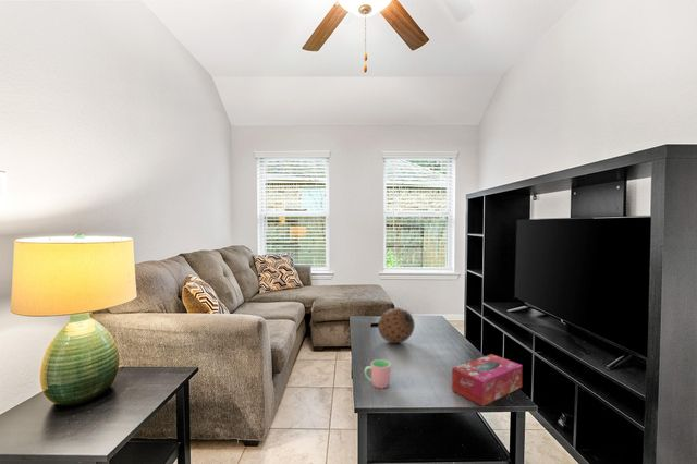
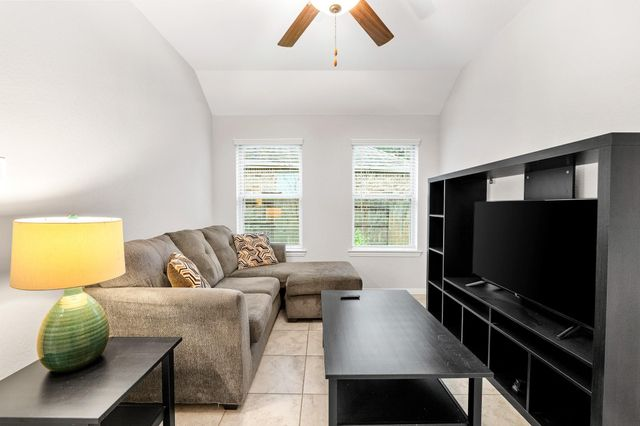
- cup (377, 374)
- decorative ball (395, 325)
- tissue box (487, 377)
